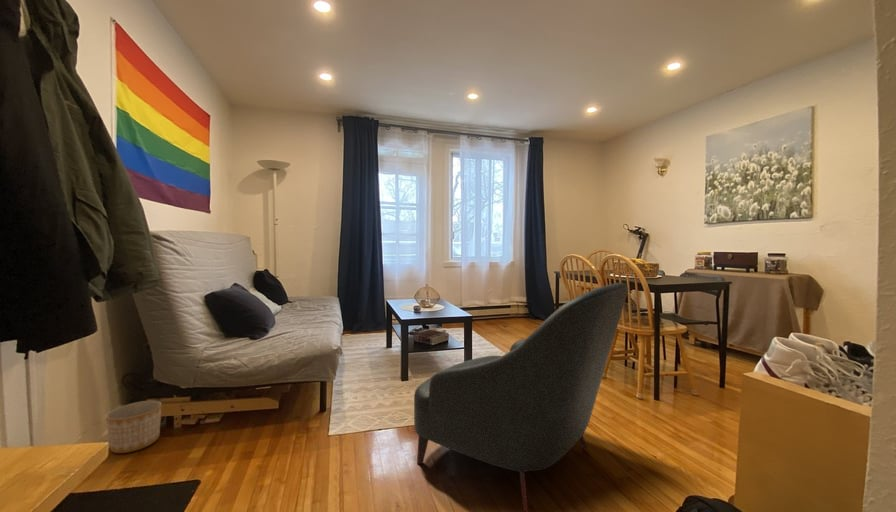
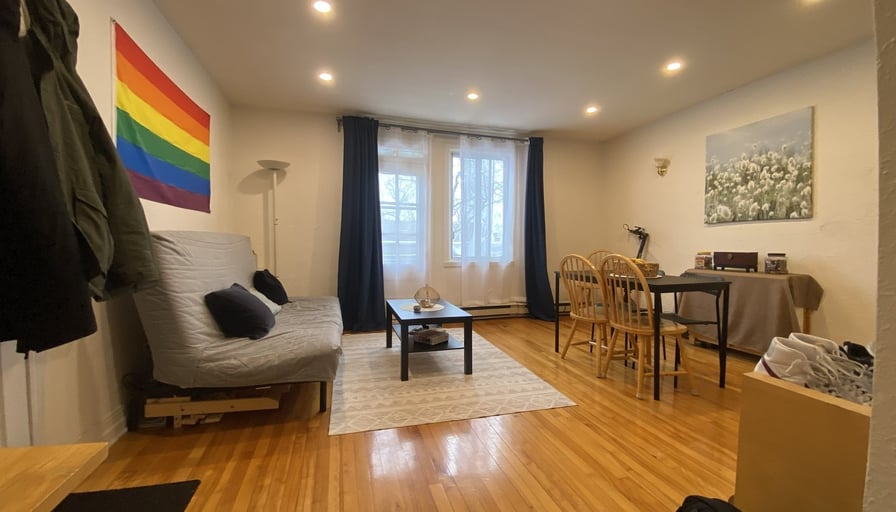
- armchair (521, 370)
- planter (135, 426)
